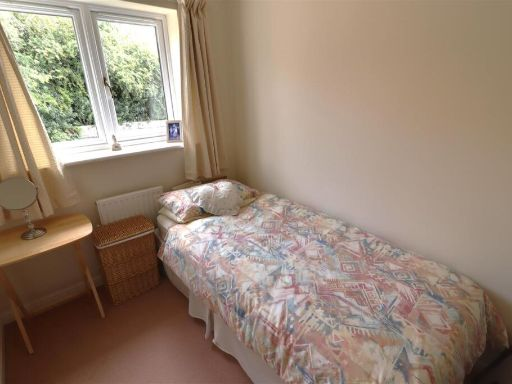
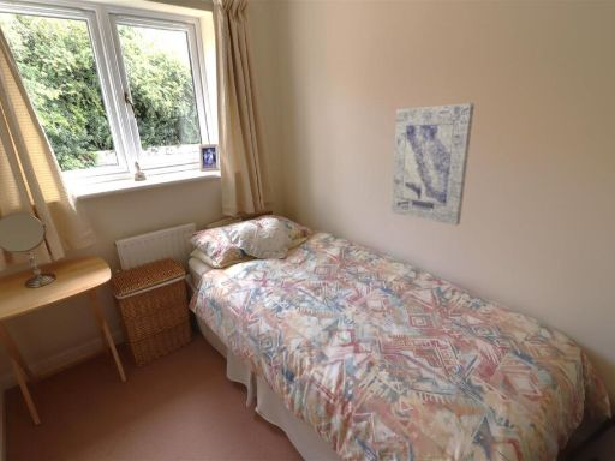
+ wall art (426, 164)
